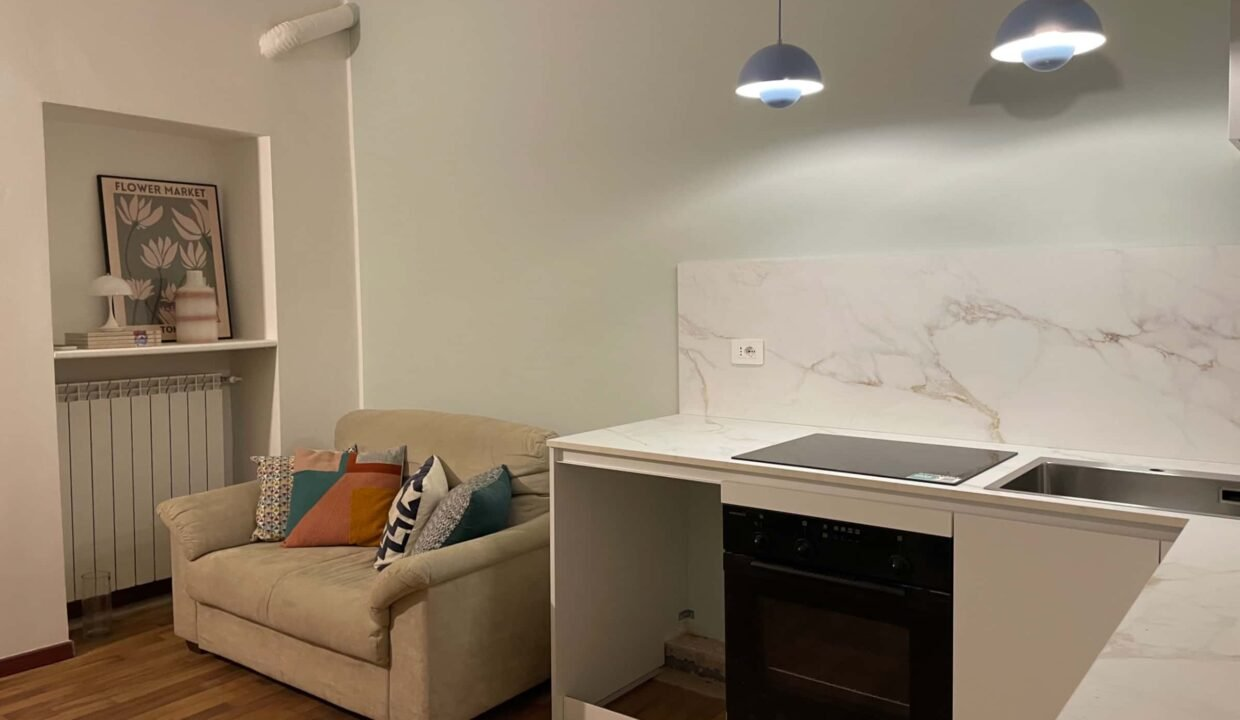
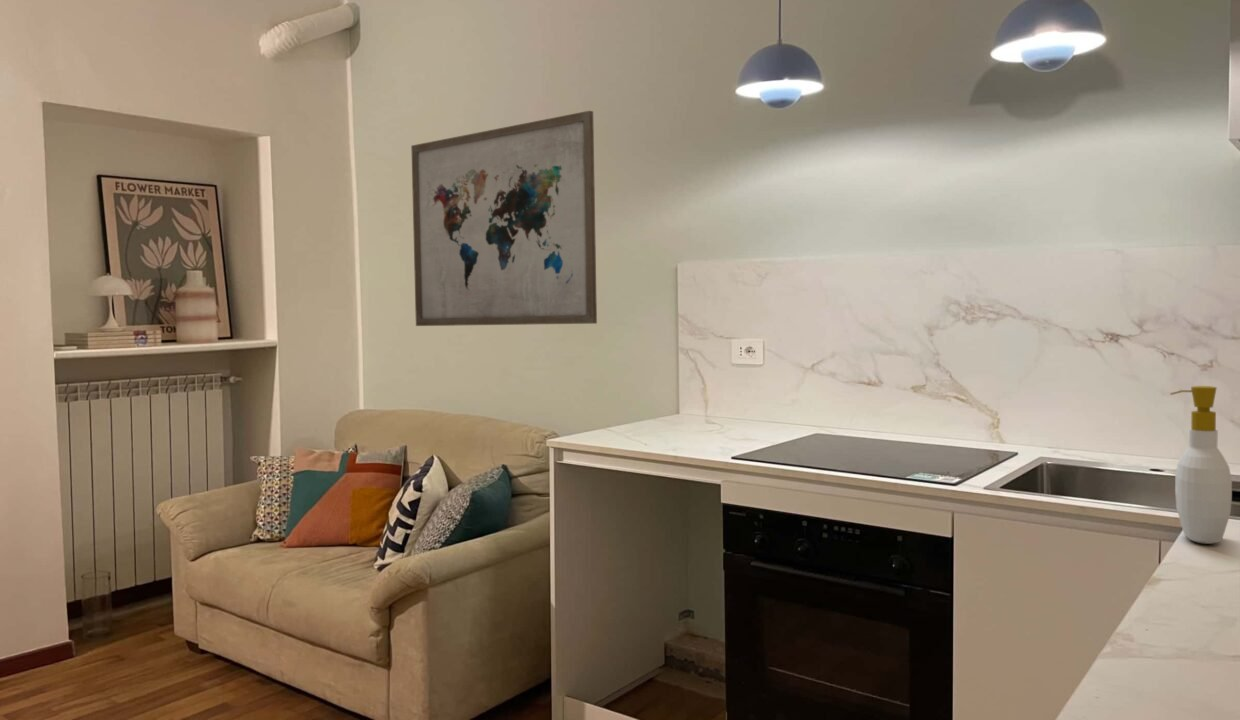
+ wall art (497, 227)
+ soap bottle (1200, 462)
